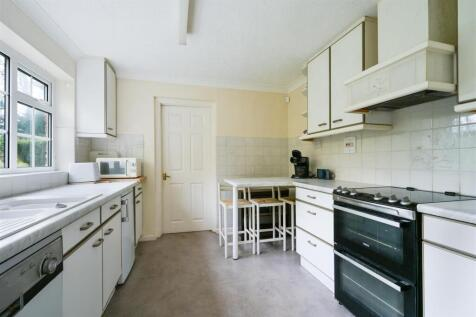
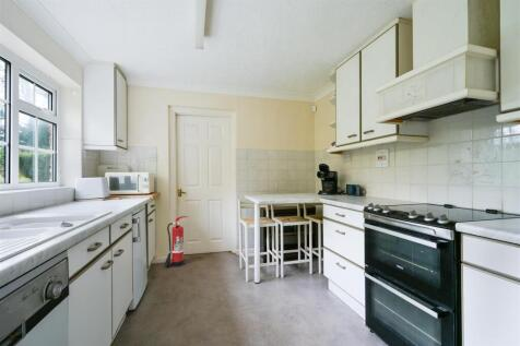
+ fire extinguisher (176, 240)
